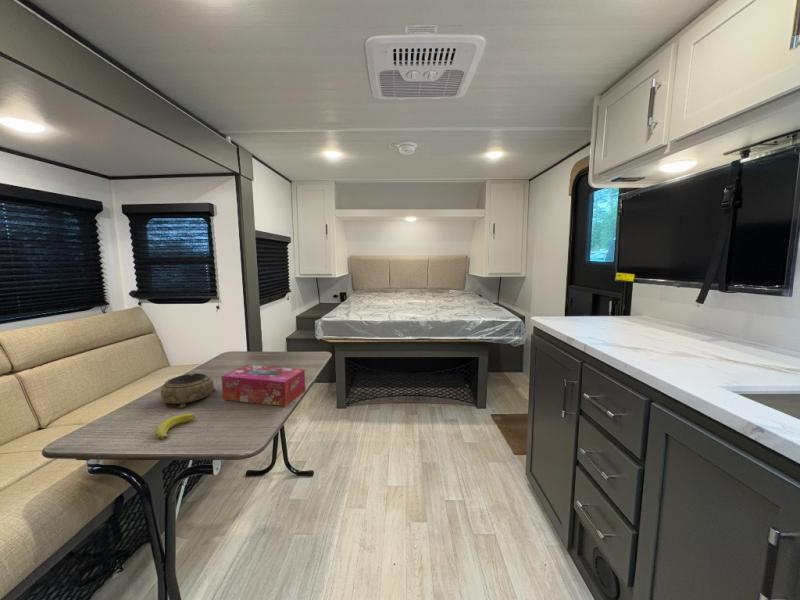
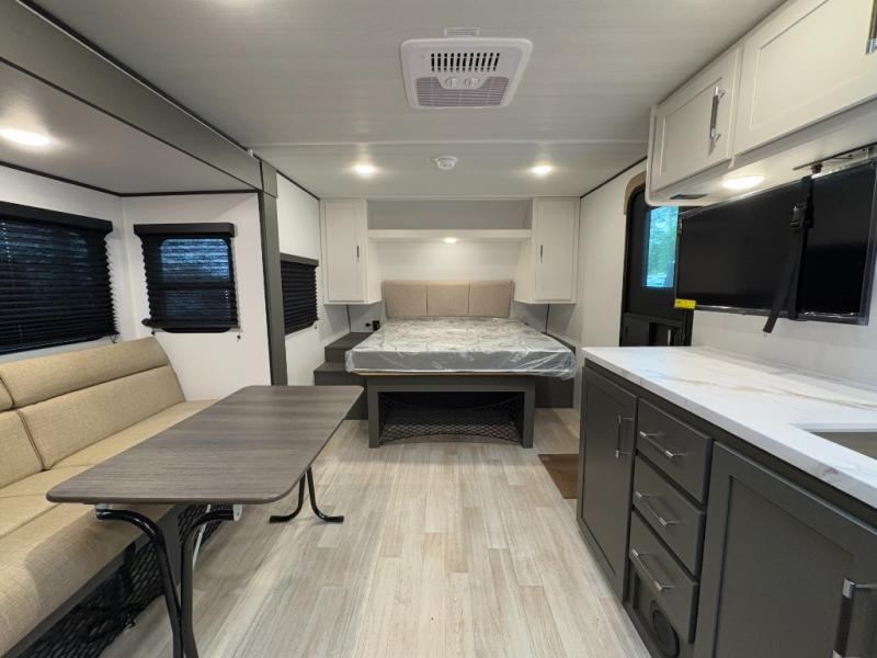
- decorative bowl (186, 388)
- banana (173, 424)
- tissue box (264, 383)
